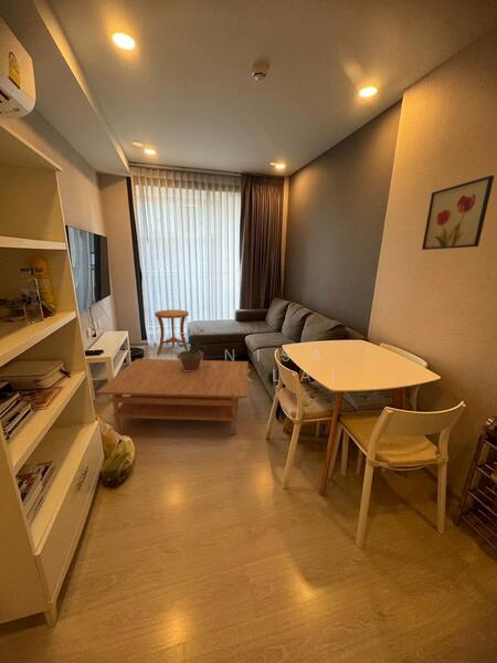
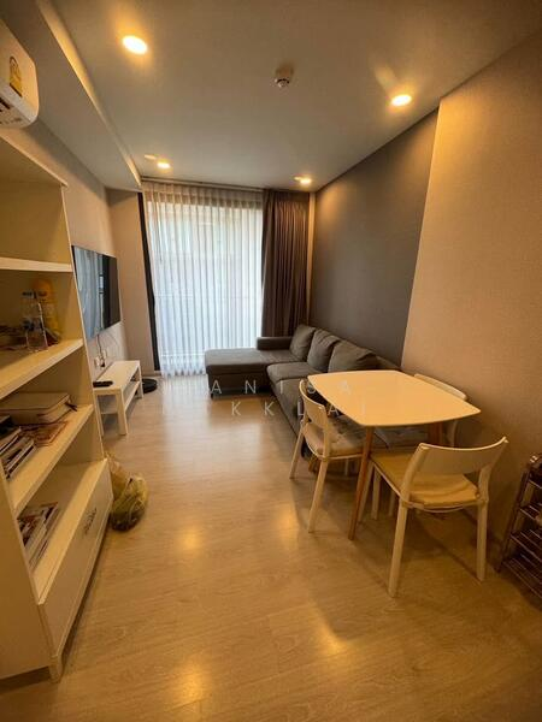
- coffee table (183, 393)
- potted plant (191, 348)
- wall art (454, 217)
- side table (172, 332)
